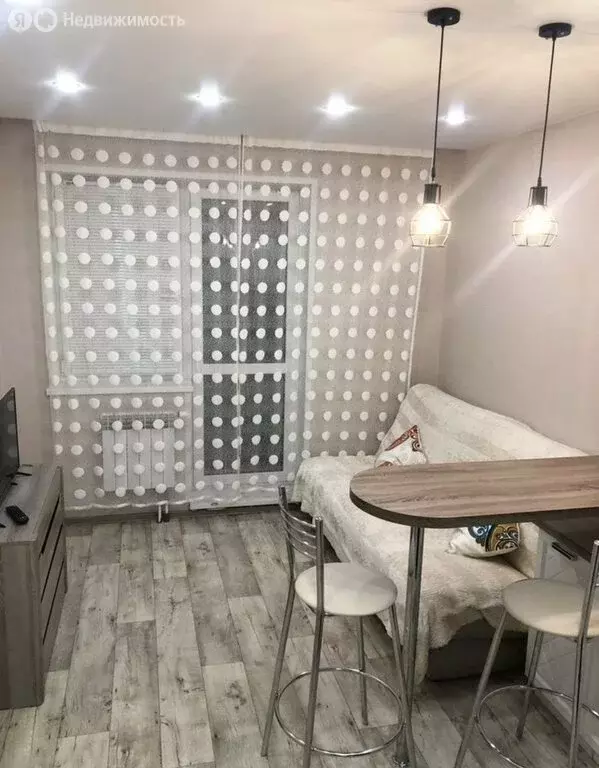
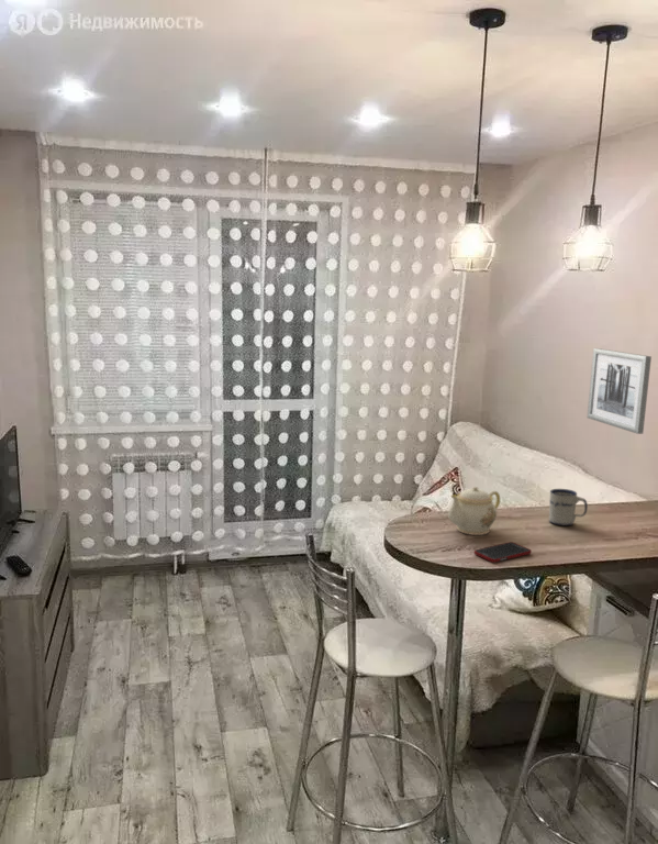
+ mug (567, 508)
+ cell phone (502, 552)
+ teapot (475, 508)
+ wall art (616, 389)
